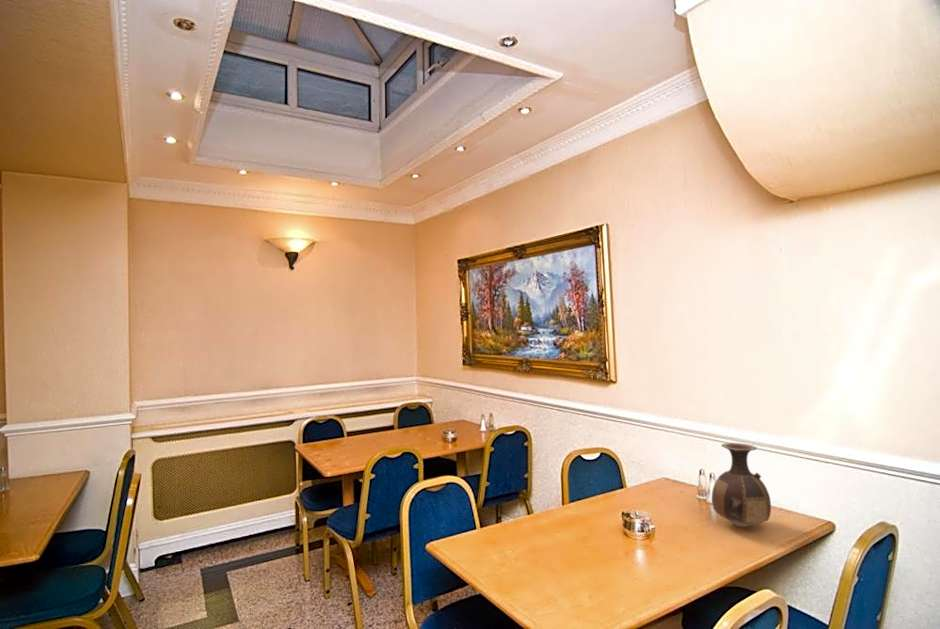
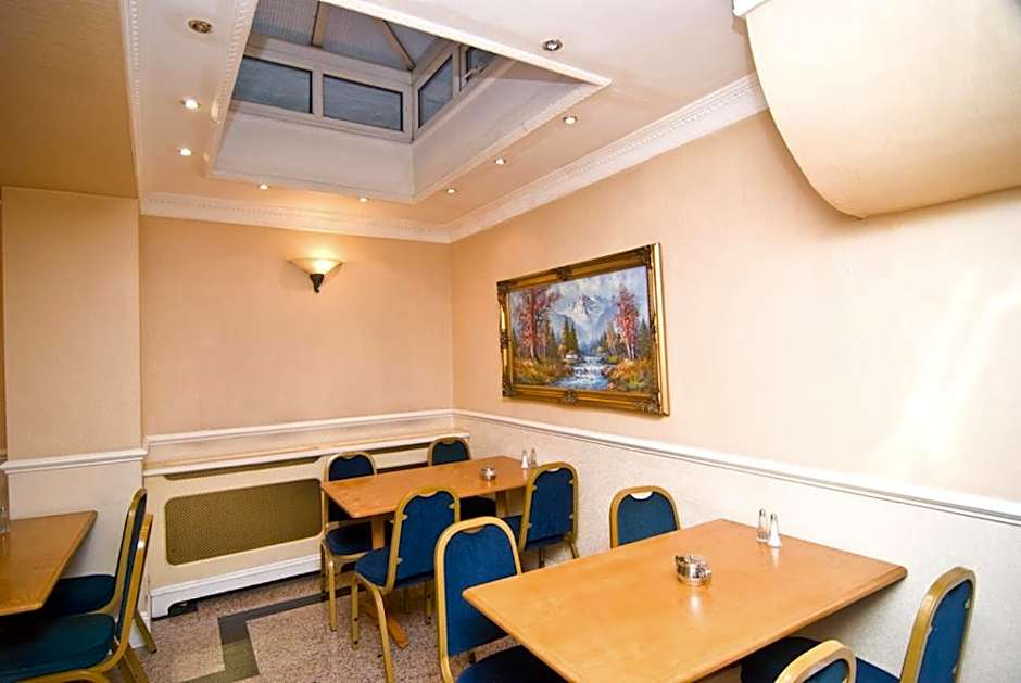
- vase (740, 486)
